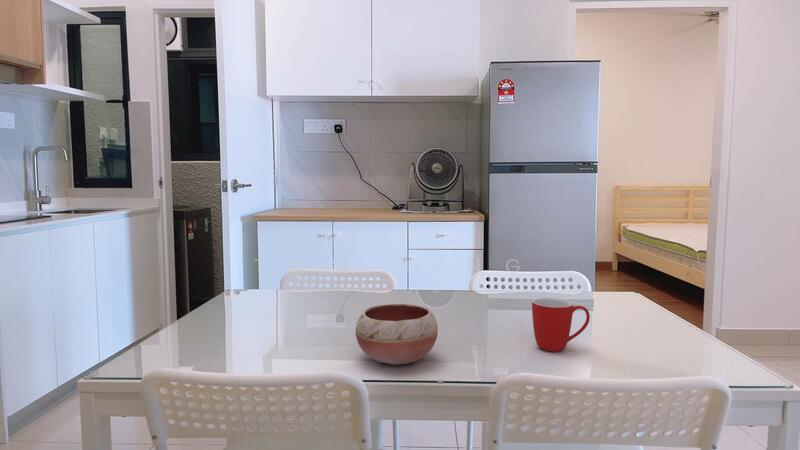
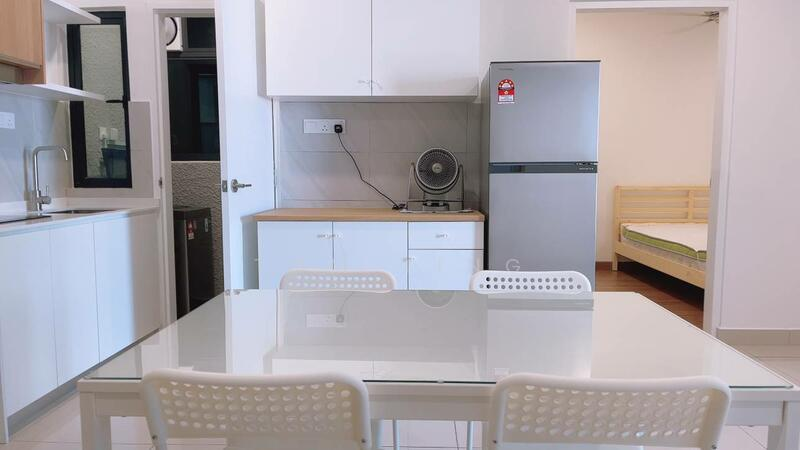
- bowl (396, 335)
- mug (560, 325)
